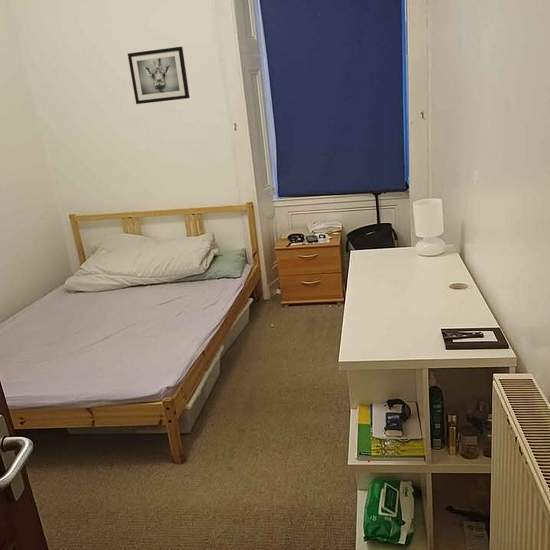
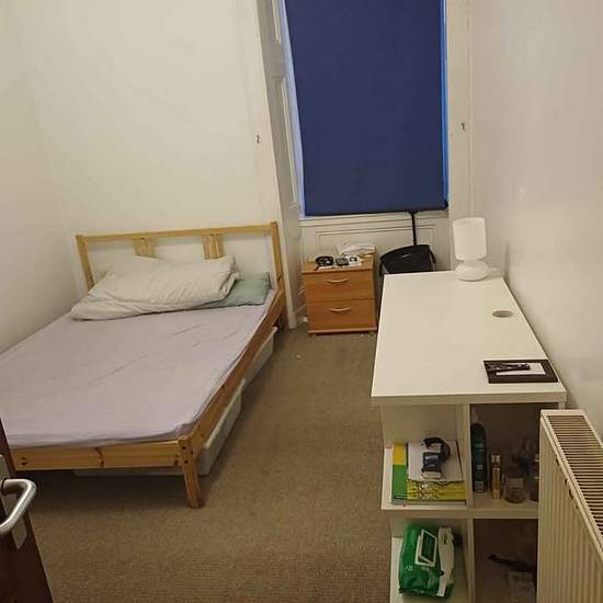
- wall art (158, 76)
